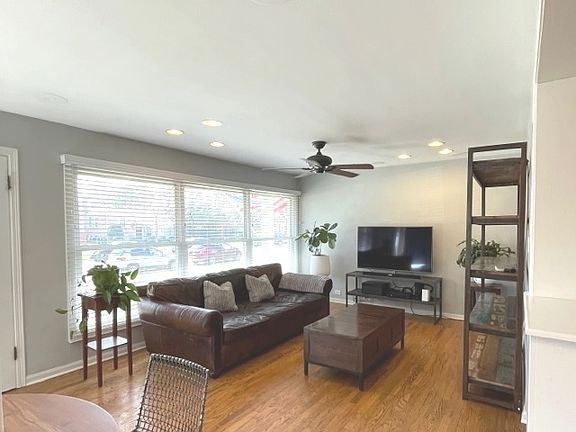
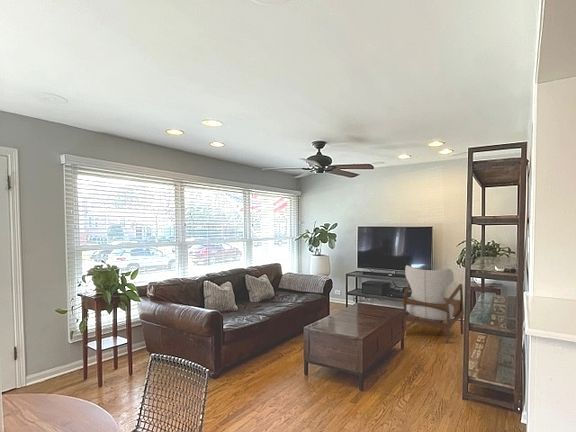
+ armchair (431, 298)
